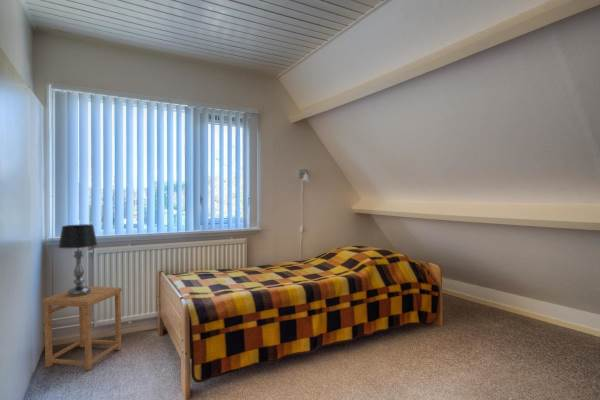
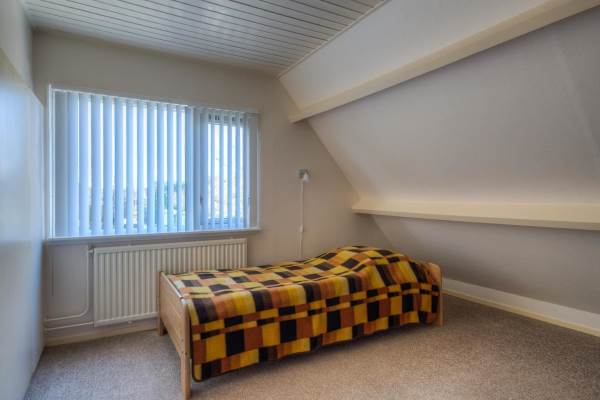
- side table (84, 325)
- table lamp (78, 259)
